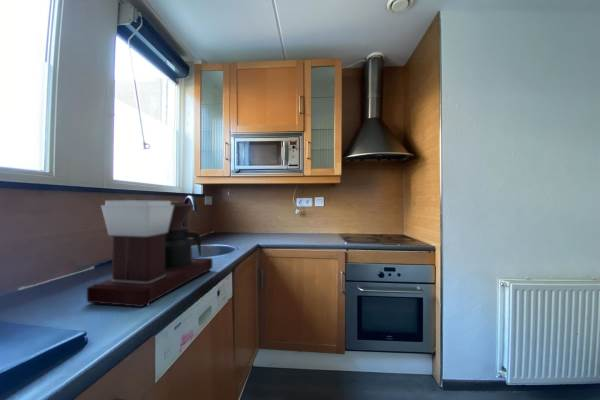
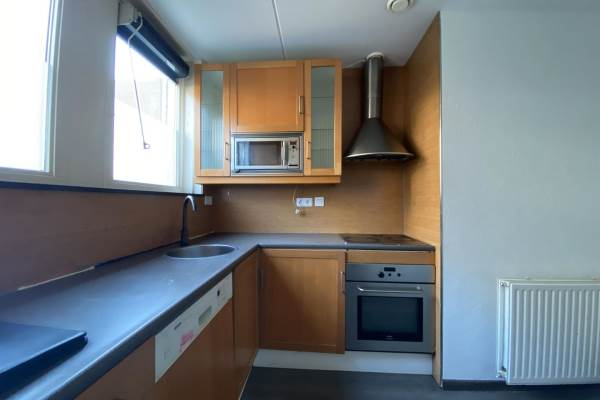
- coffee maker (161, 242)
